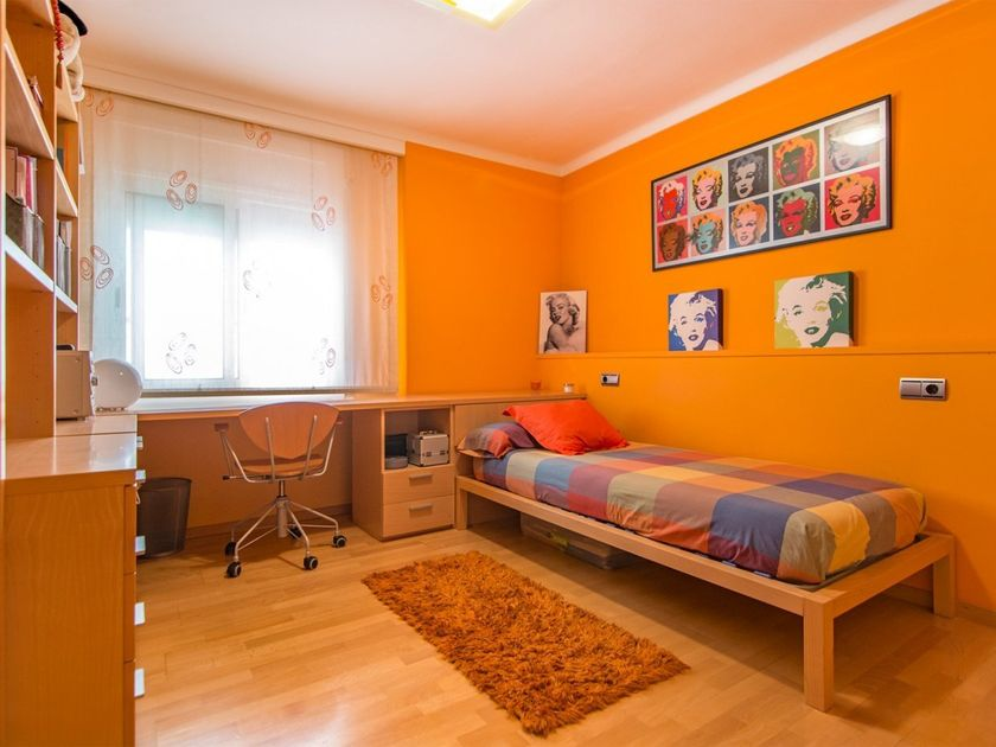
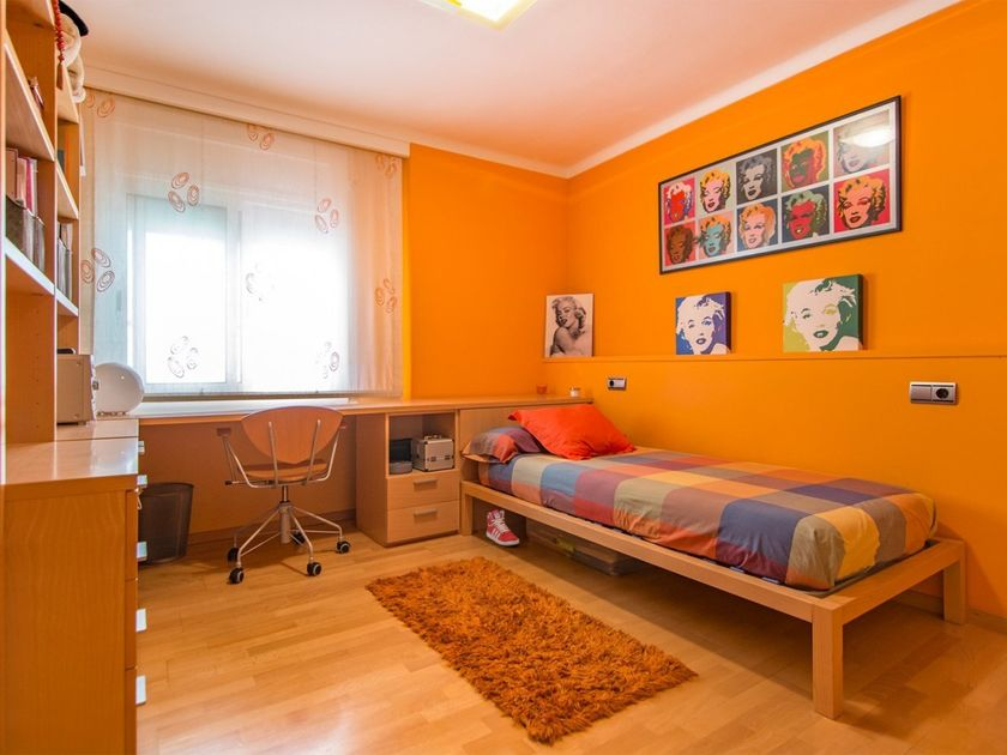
+ sneaker (501, 526)
